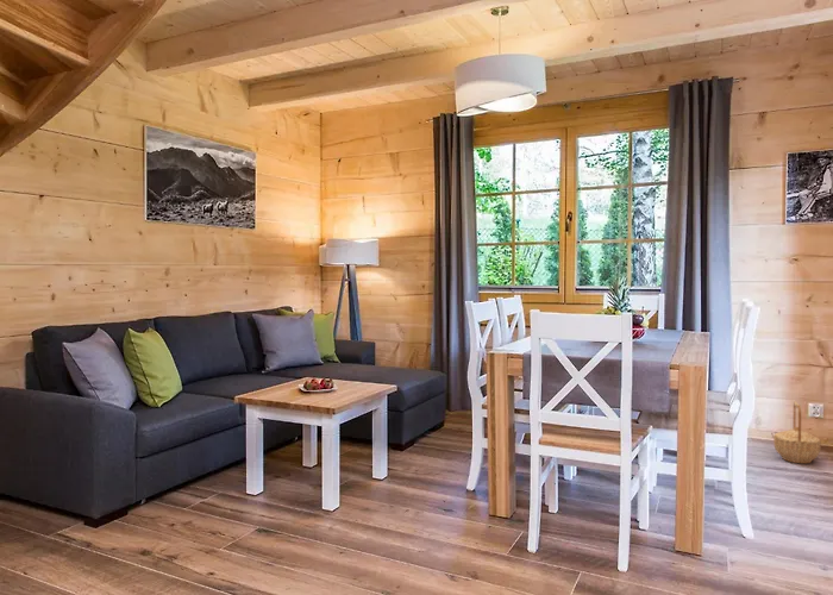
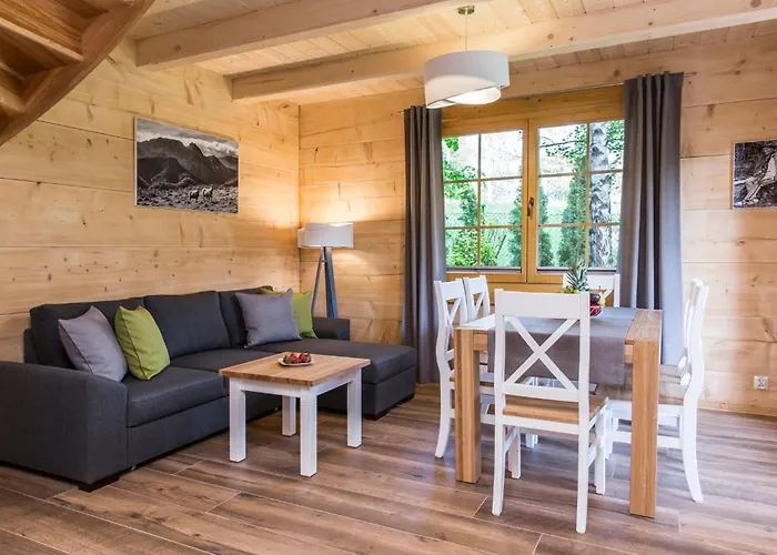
- basket (796, 431)
